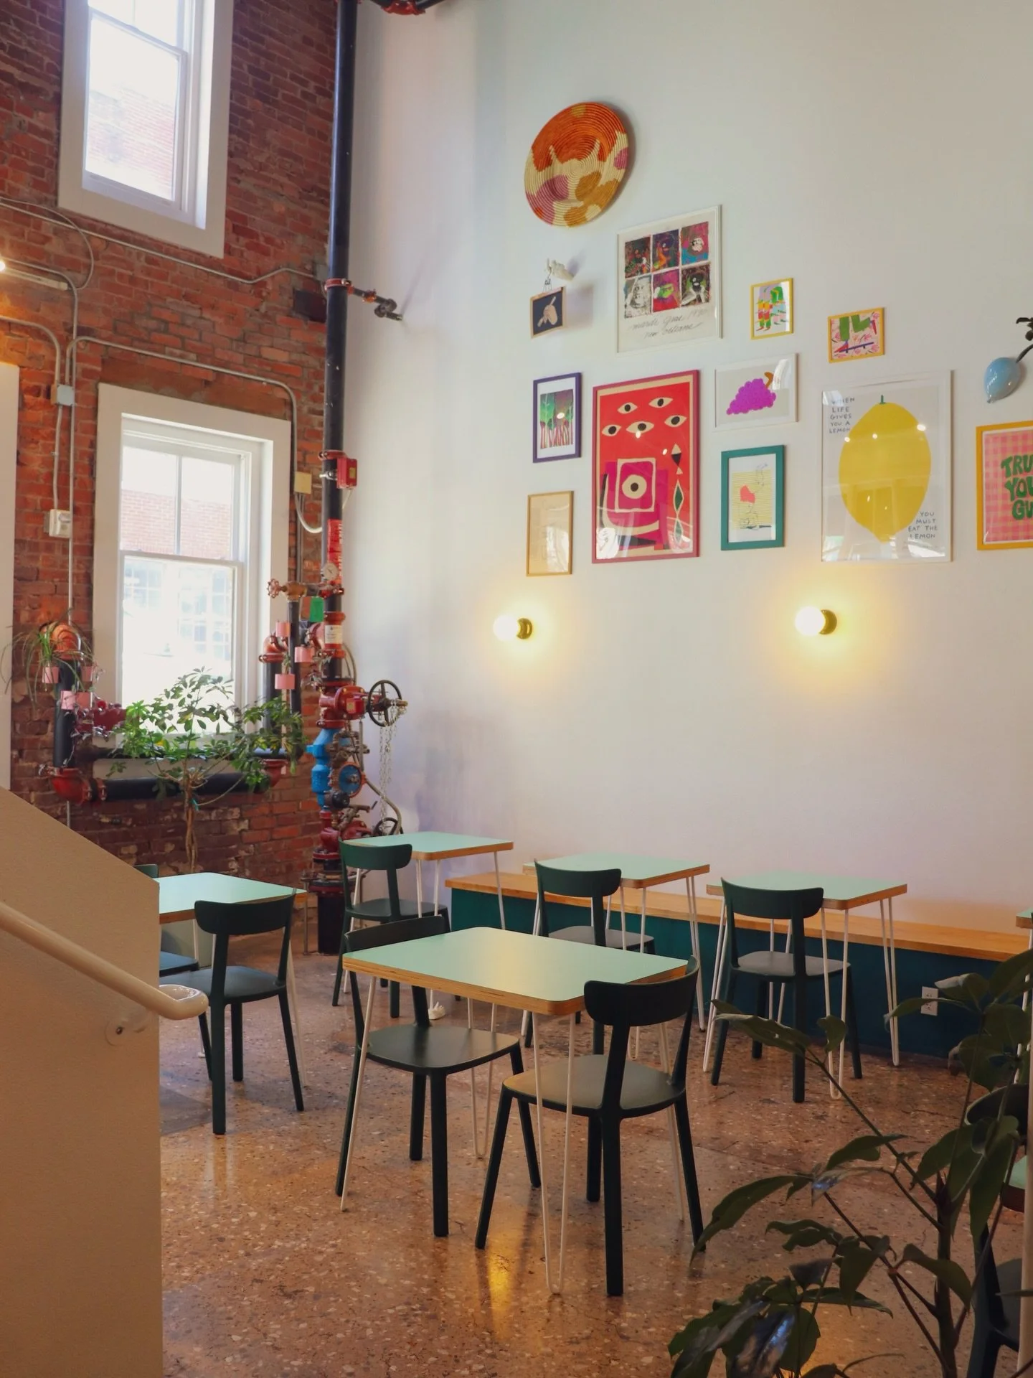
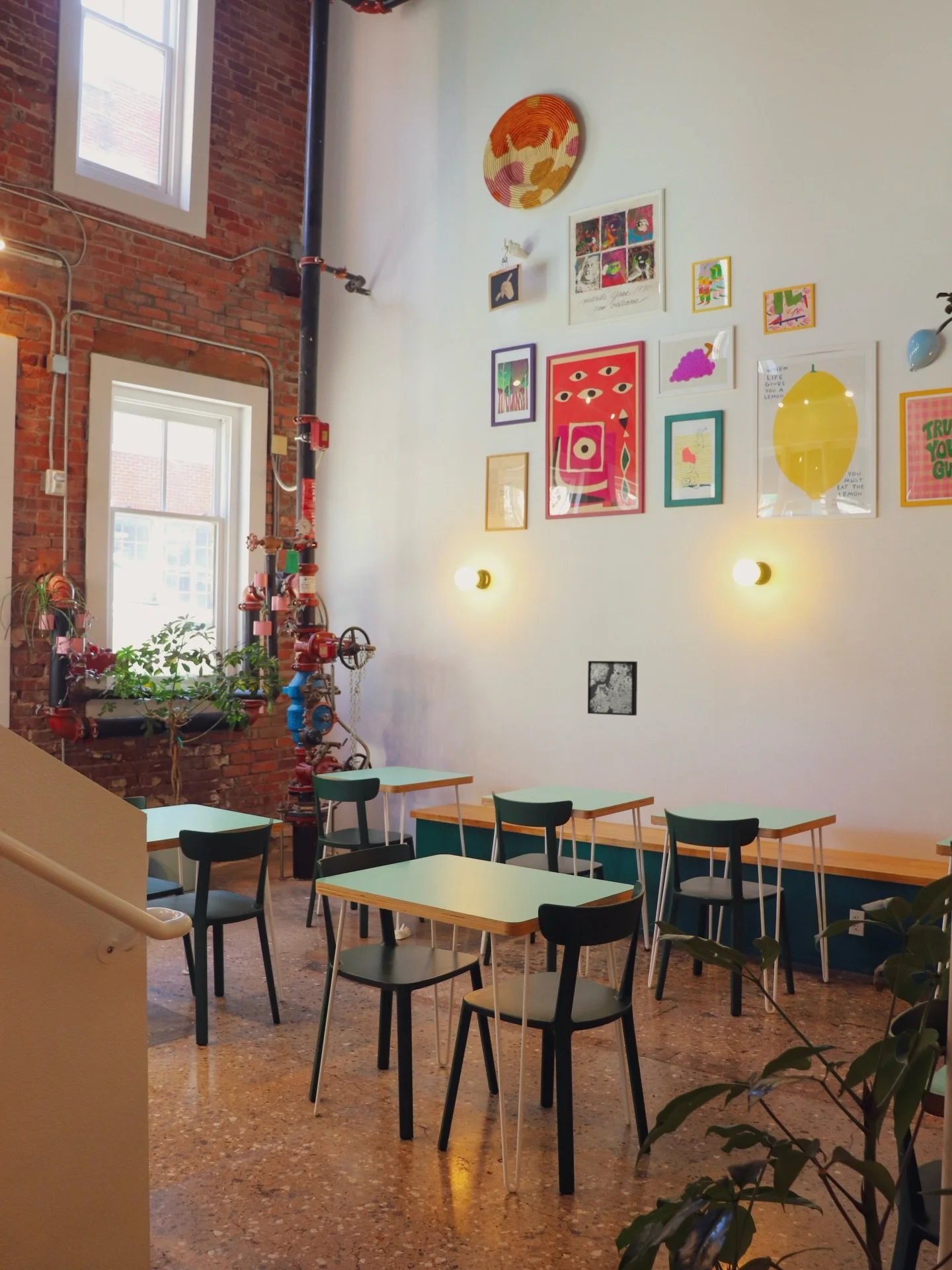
+ wall art (612, 687)
